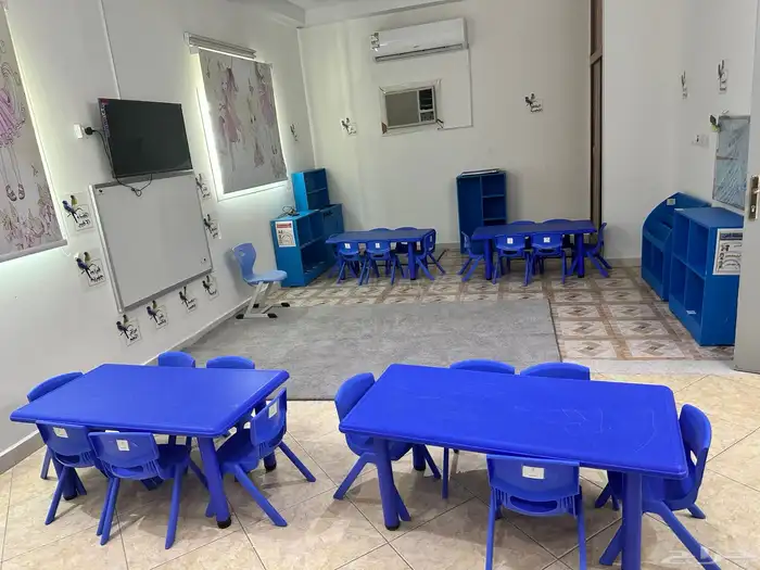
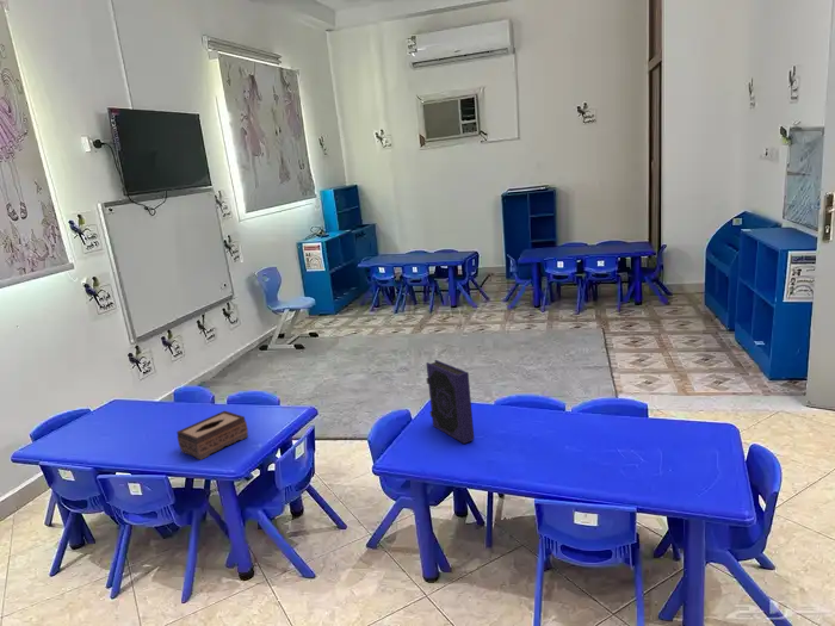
+ book (449, 399)
+ tissue box (212, 434)
